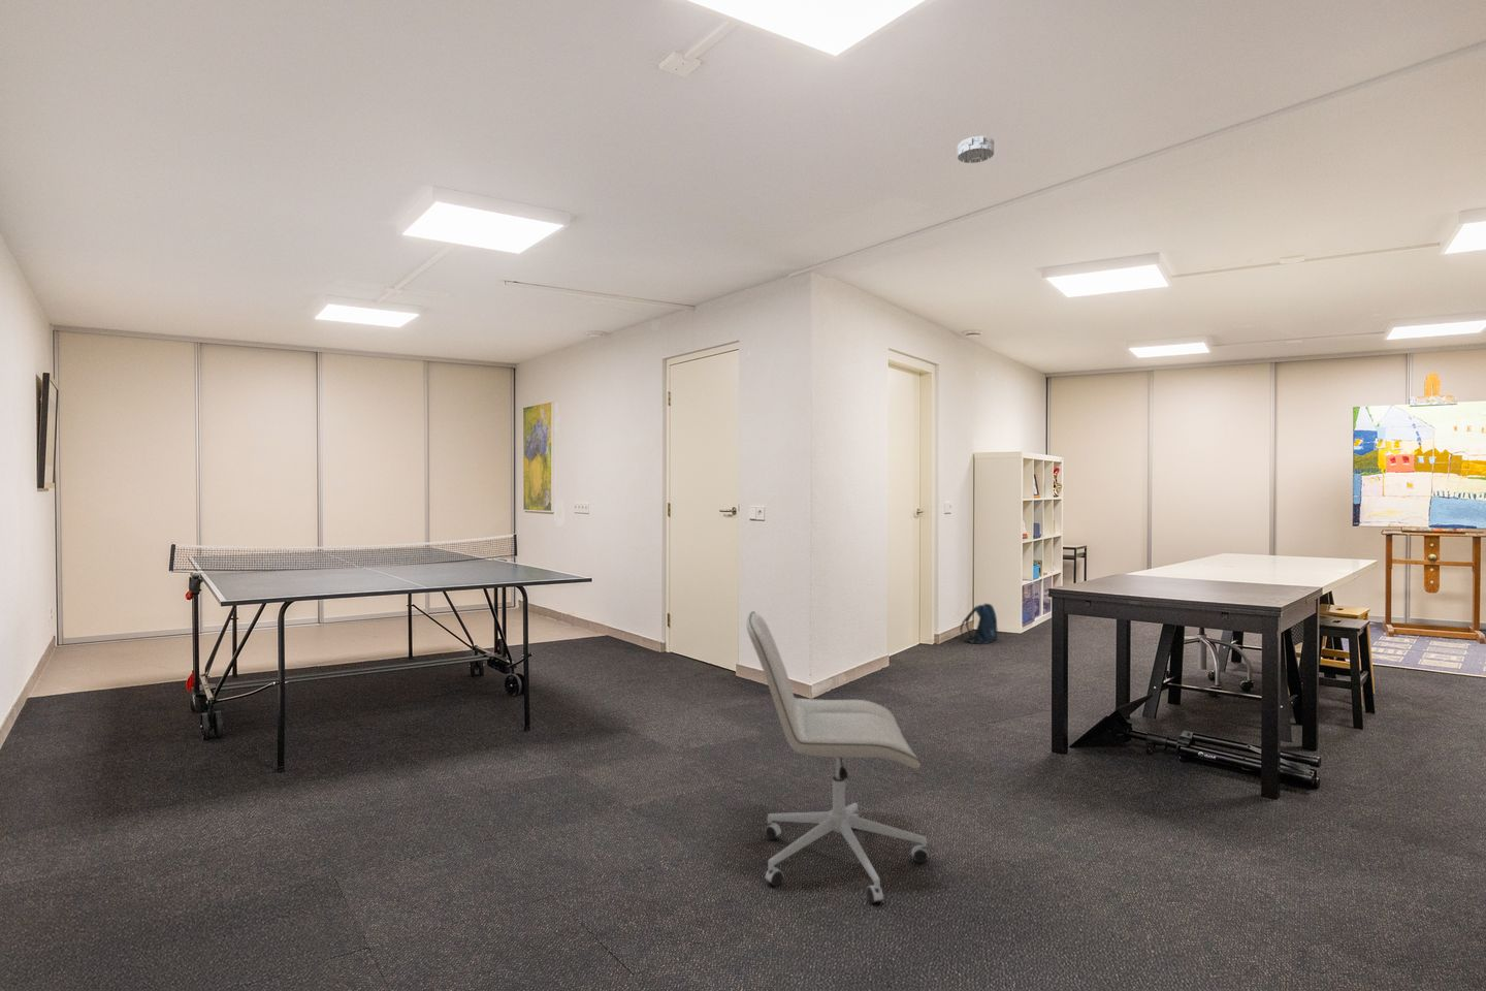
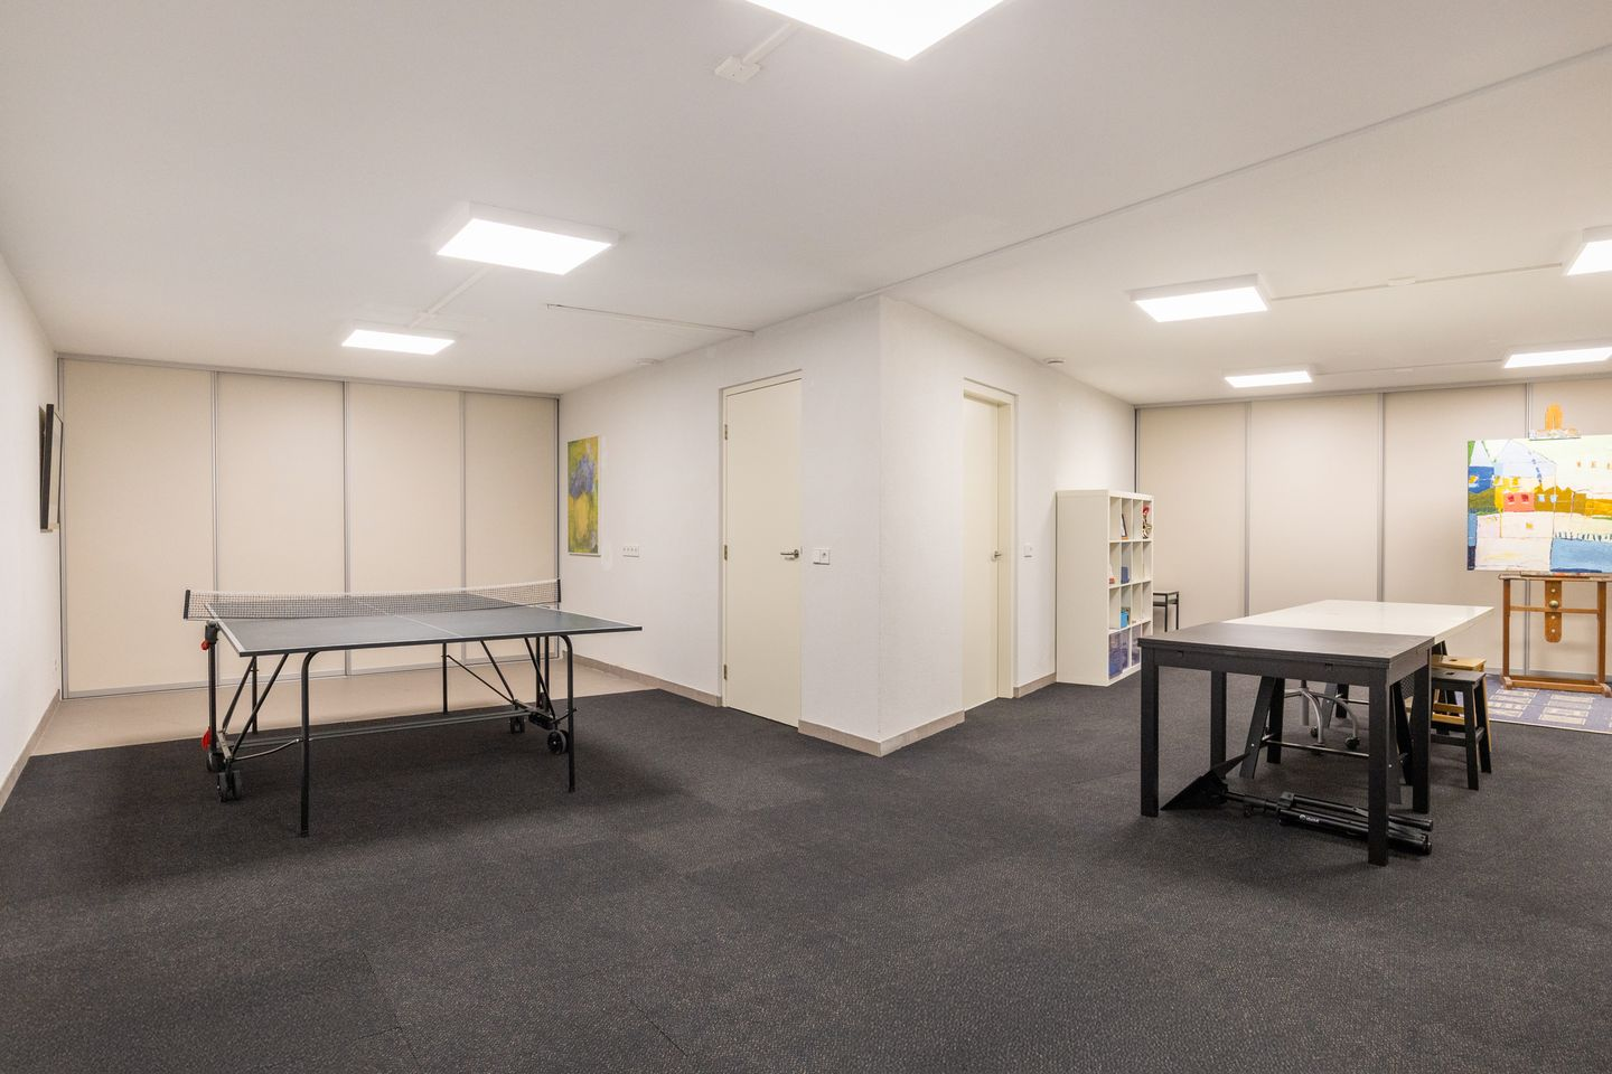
- smoke detector (975, 148)
- office chair (836, 738)
- backpack (979, 622)
